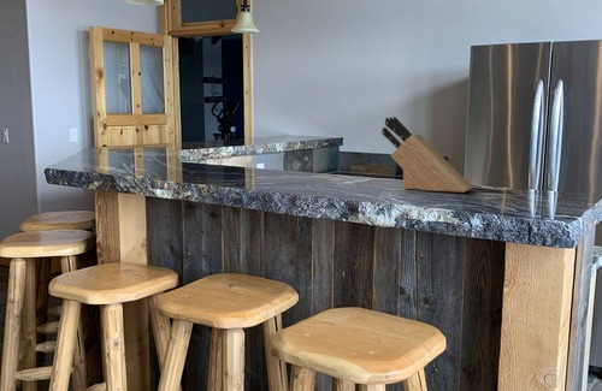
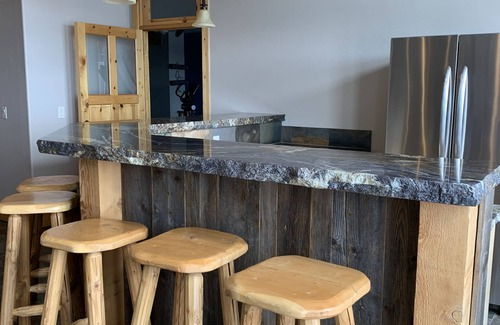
- knife block (425, 152)
